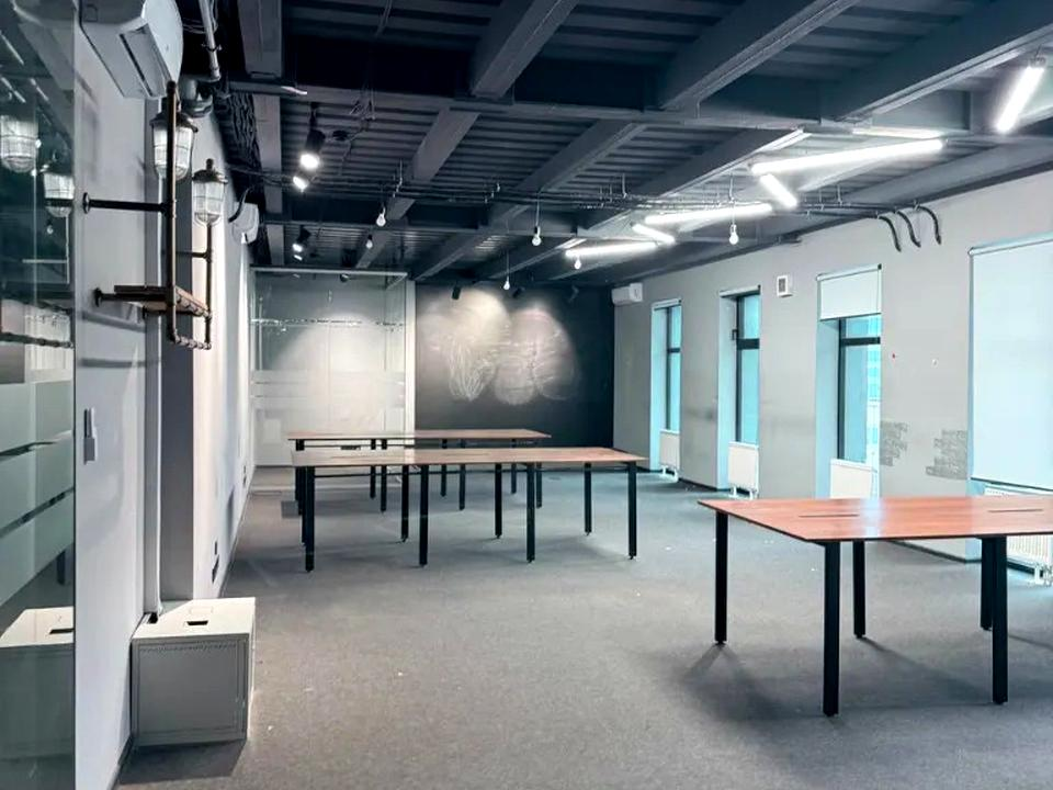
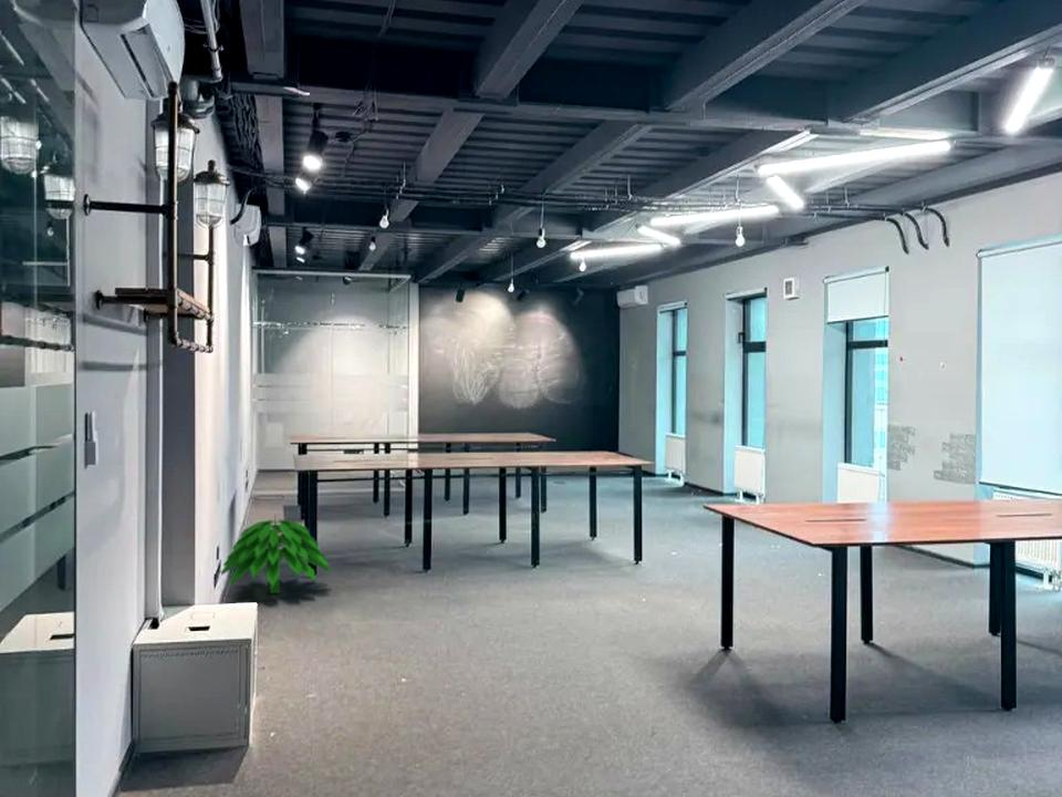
+ indoor plant (274, 551)
